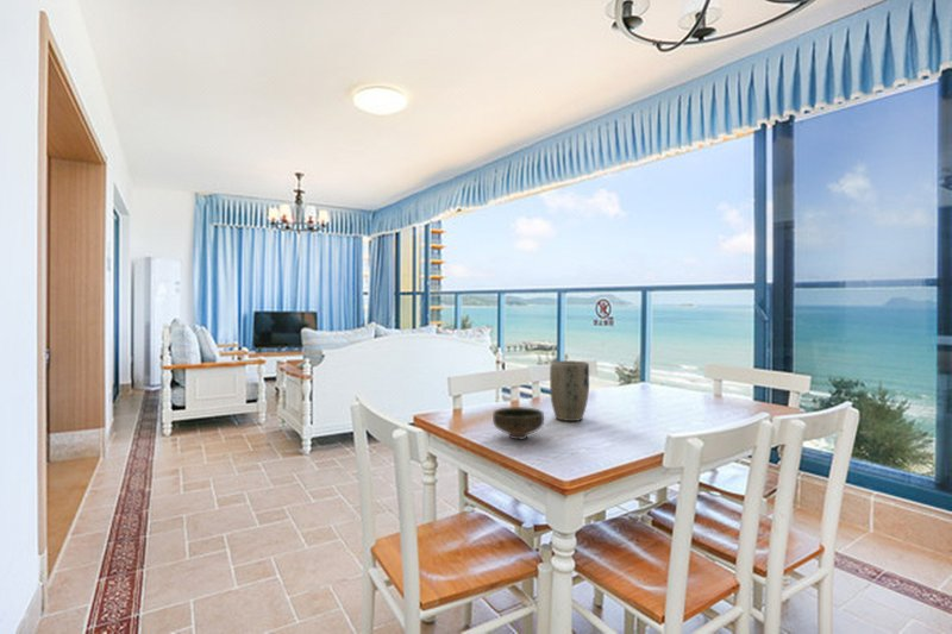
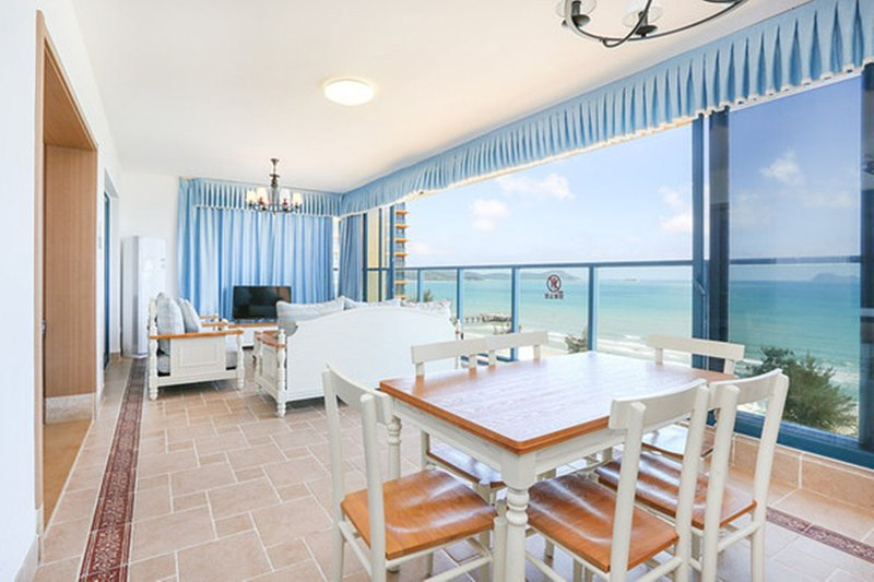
- plant pot (569, 390)
- bowl (518, 423)
